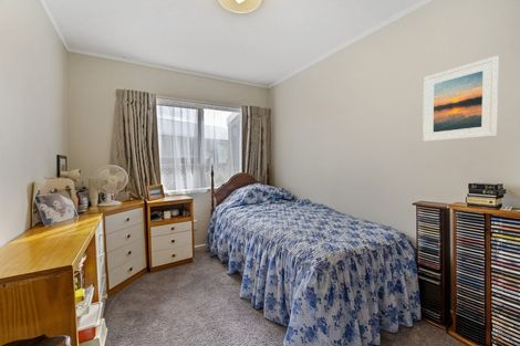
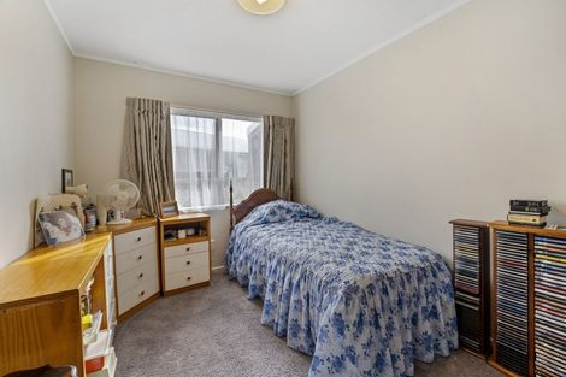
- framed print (456, 104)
